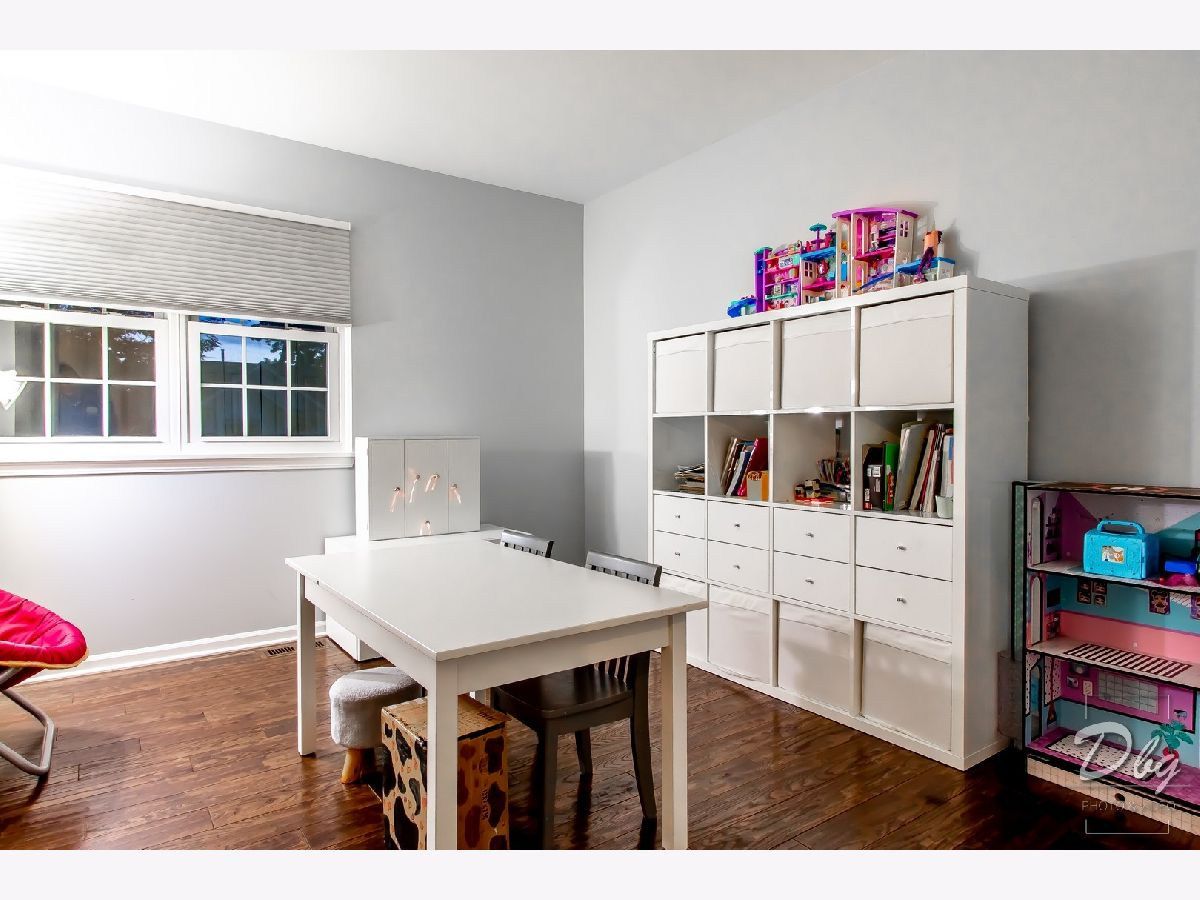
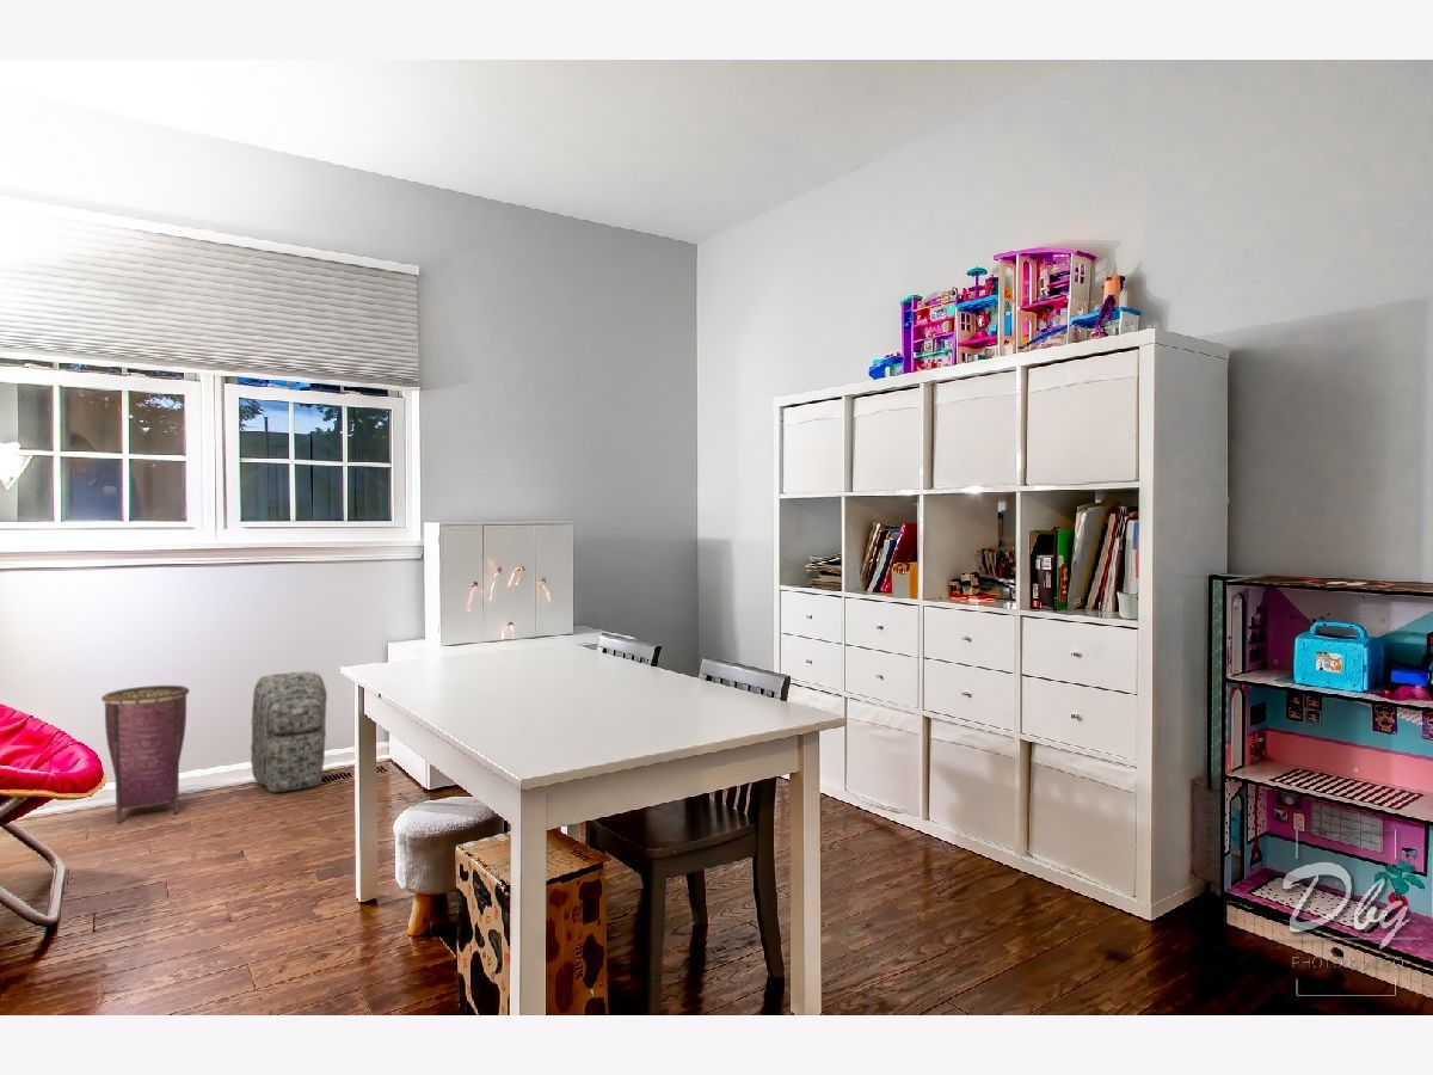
+ backpack (290, 729)
+ woven basket (147, 751)
